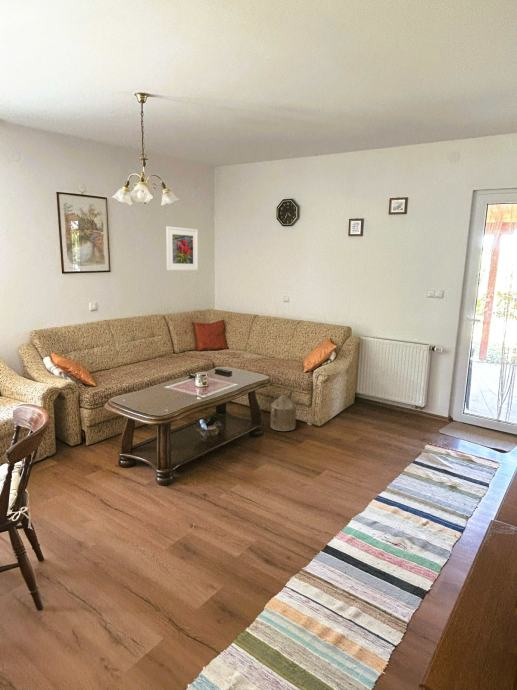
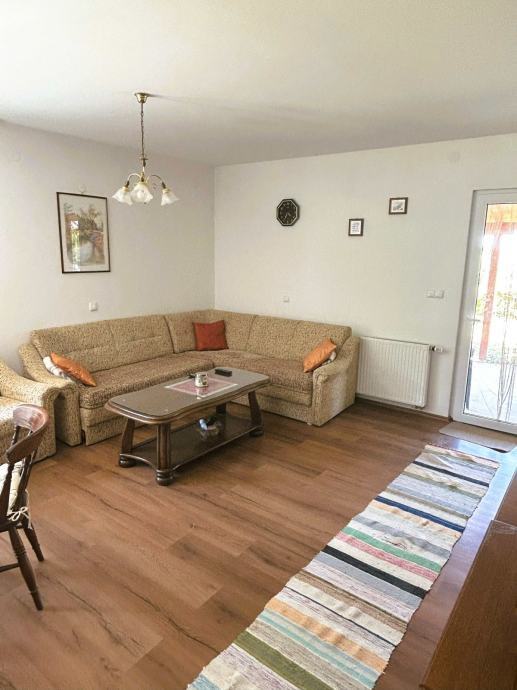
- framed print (182, 249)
- watering can (282, 407)
